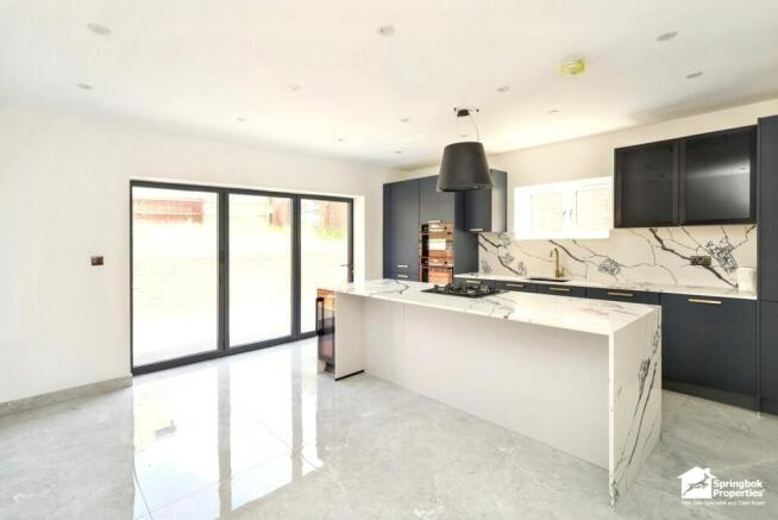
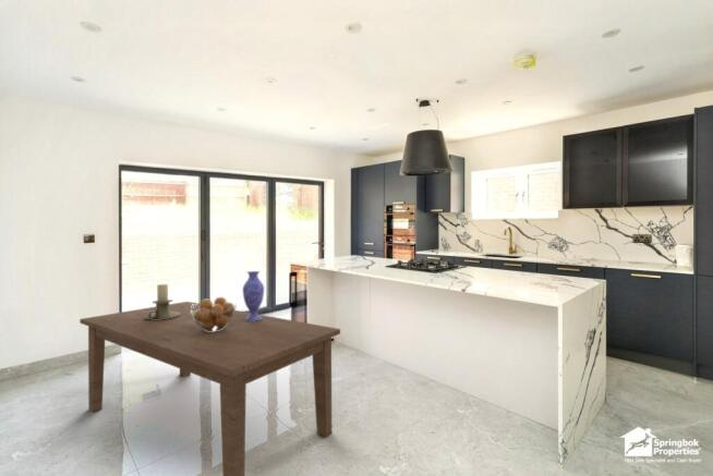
+ dining table (202, 371)
+ candle holder (162, 300)
+ fruit basket (214, 313)
+ vase (253, 295)
